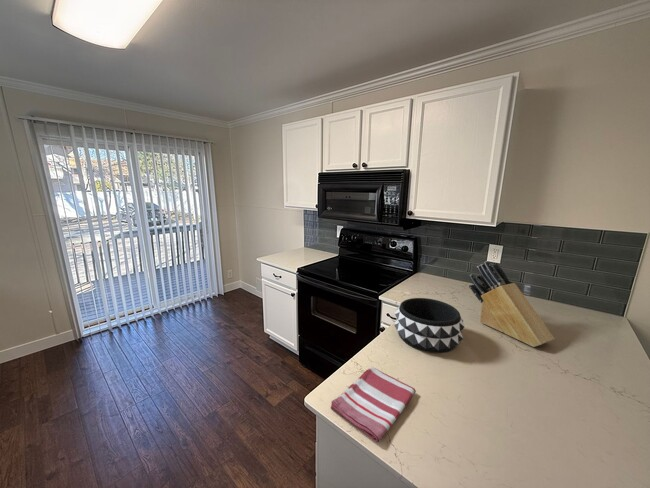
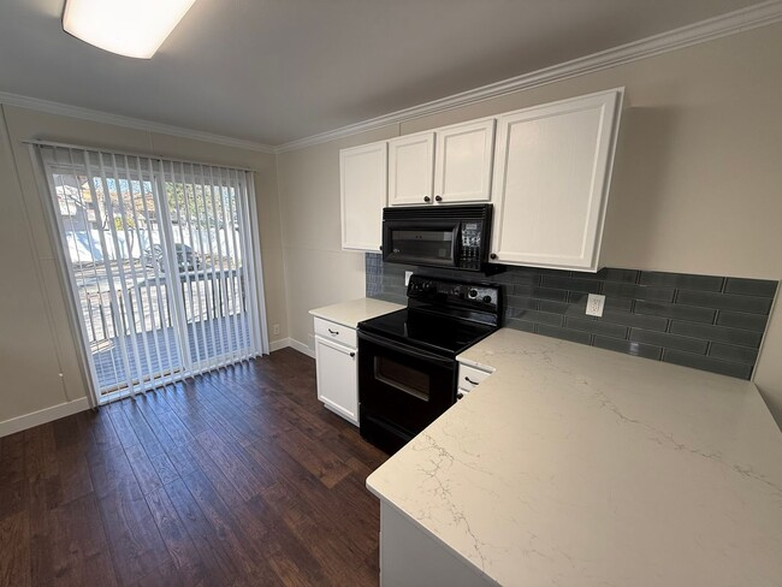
- knife block (508, 298)
- decorative bowl (427, 322)
- dish towel (374, 397)
